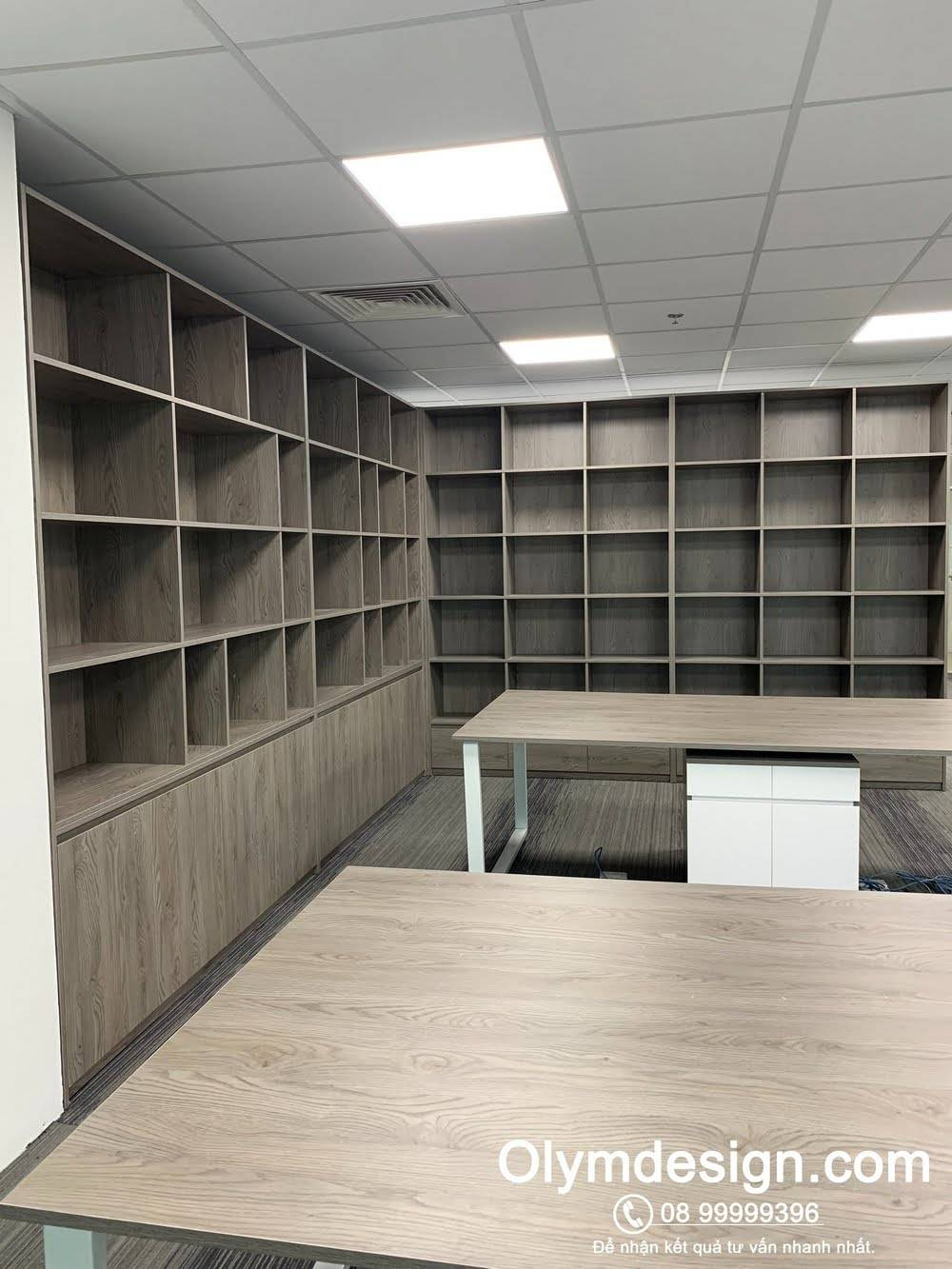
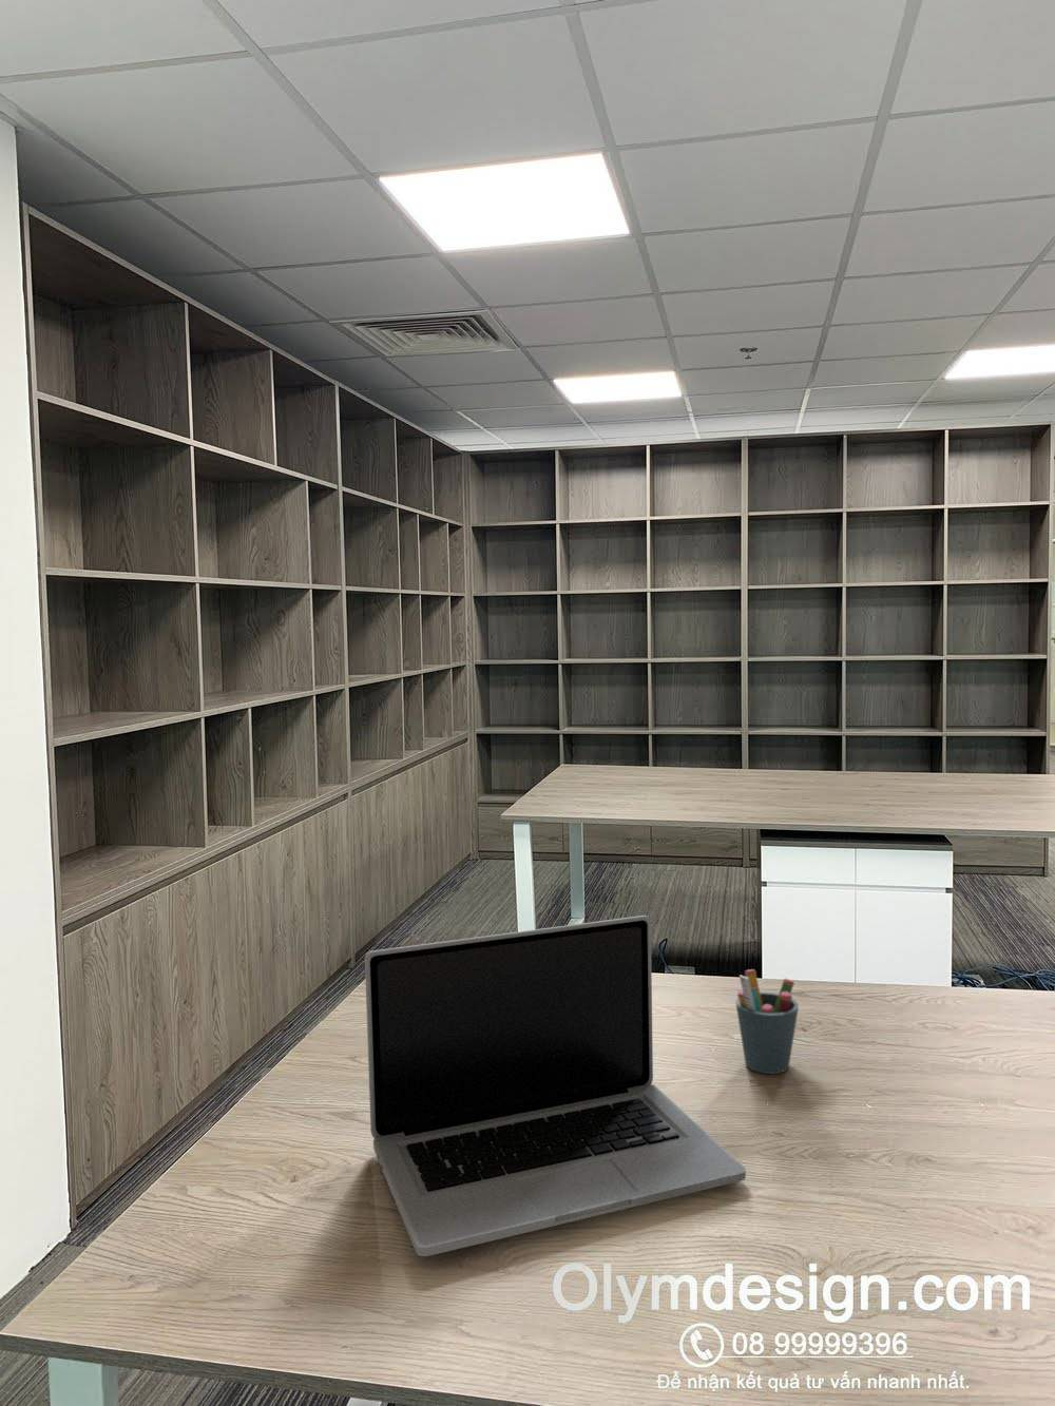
+ laptop (550, 1064)
+ pen holder (766, 1017)
